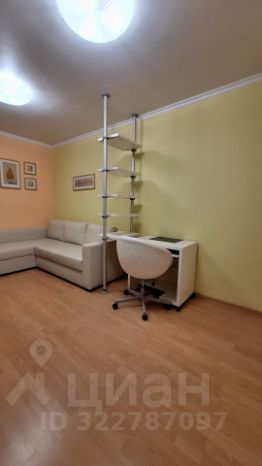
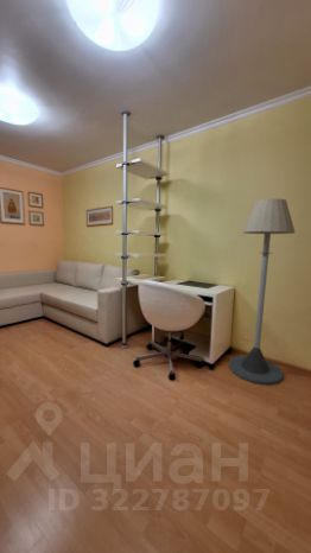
+ floor lamp (261, 290)
